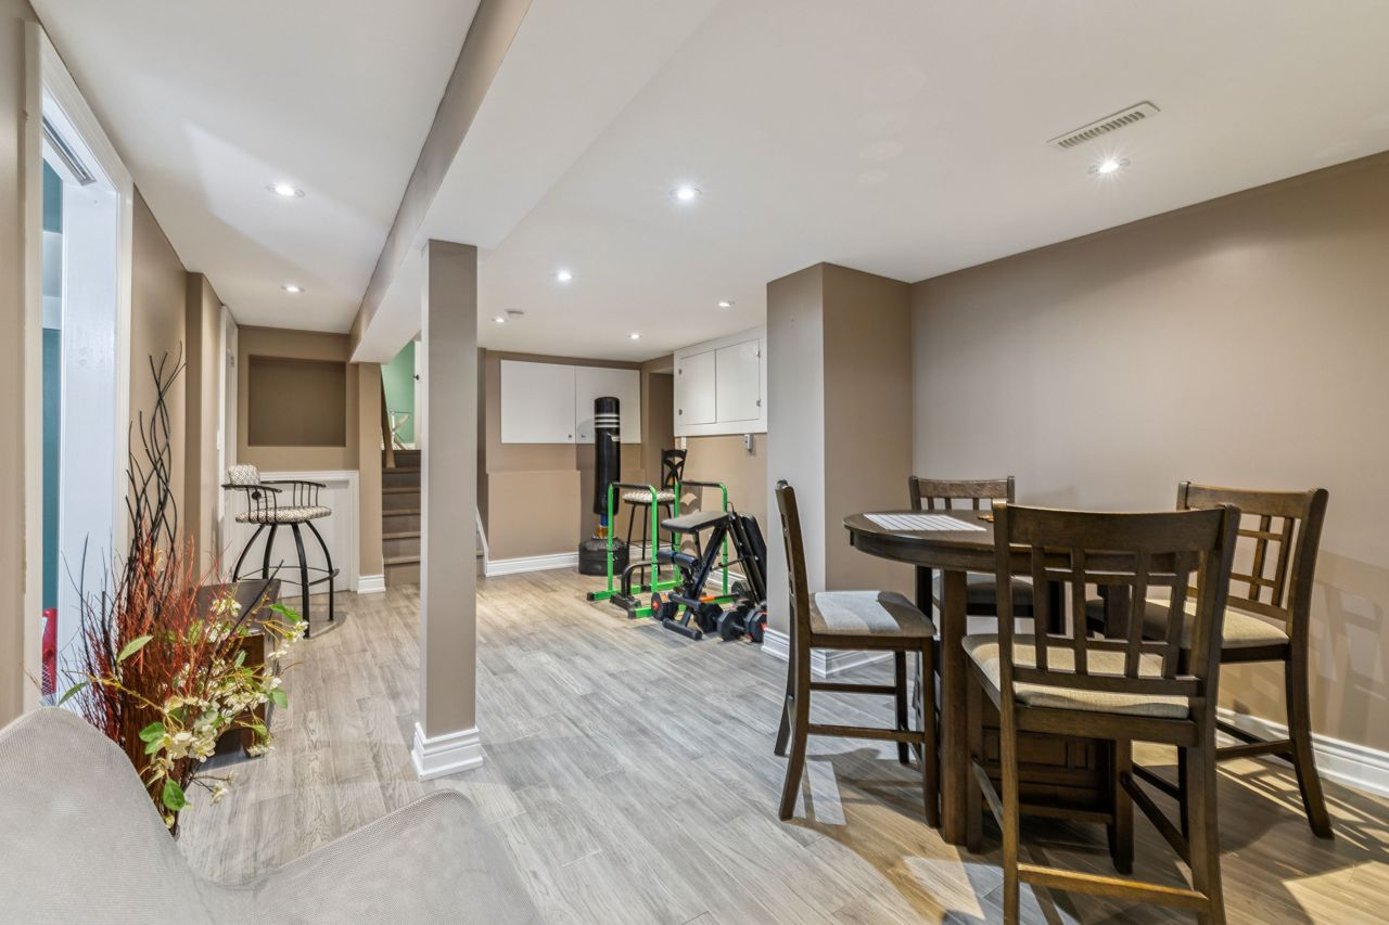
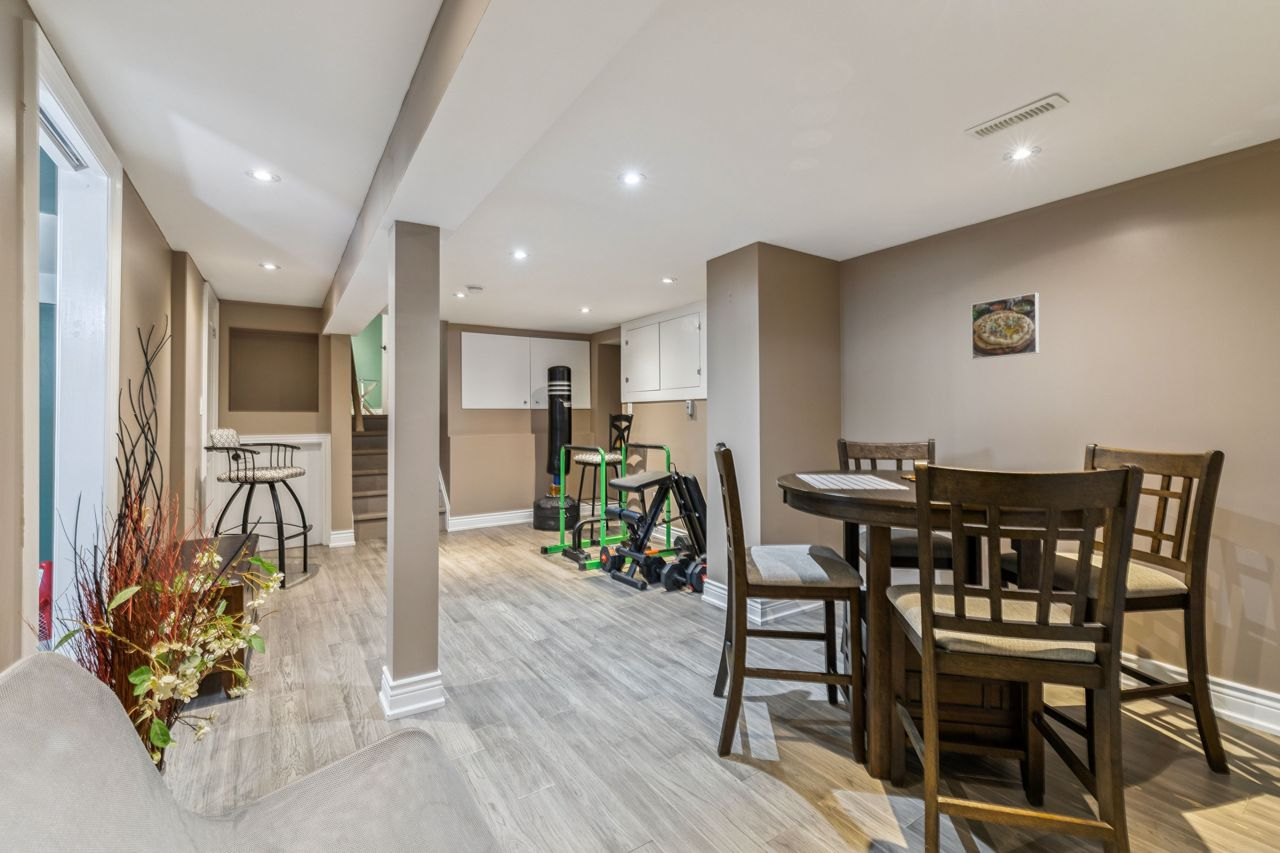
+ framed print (1003, 327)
